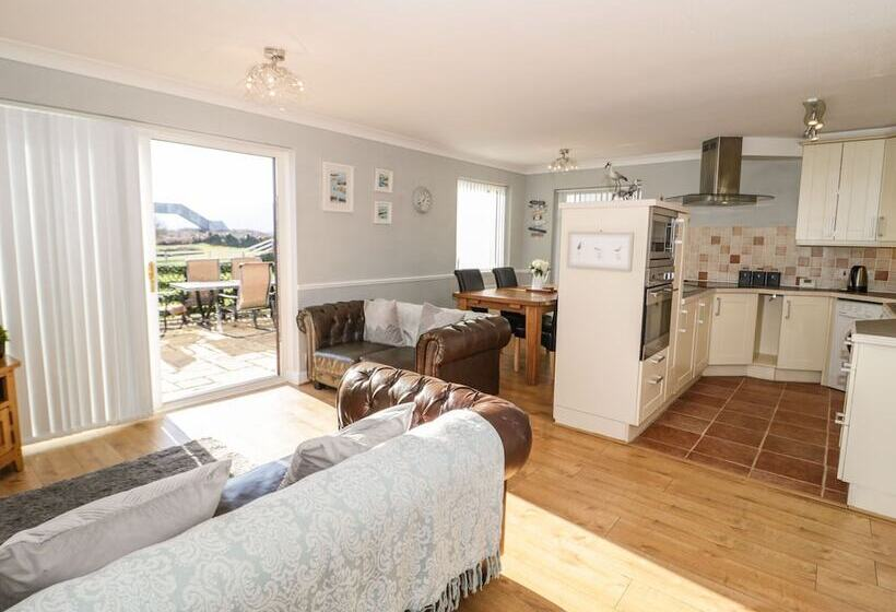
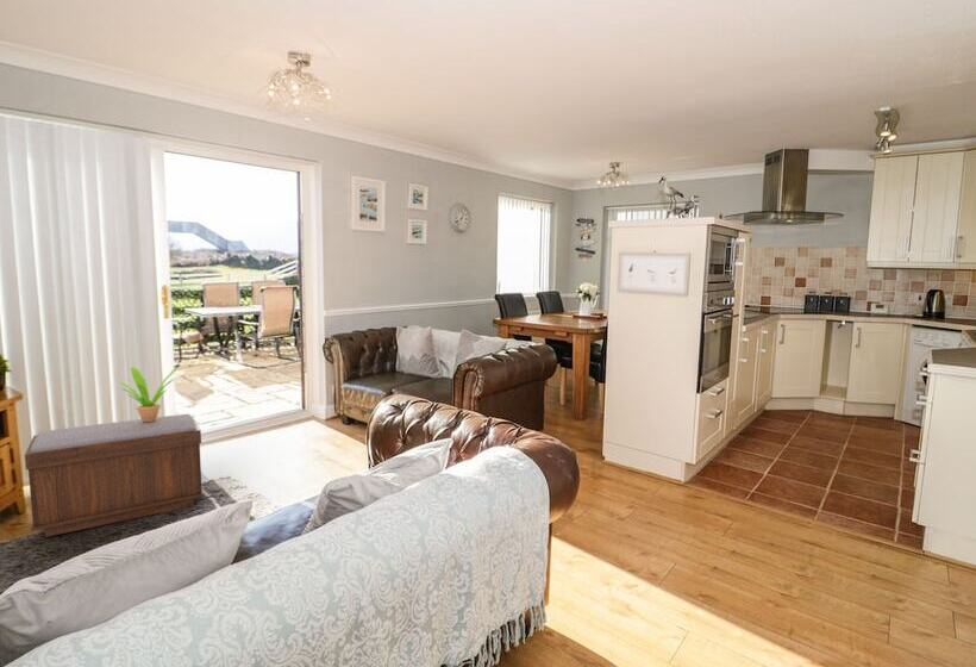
+ bench (121, 468)
+ potted plant (148, 394)
